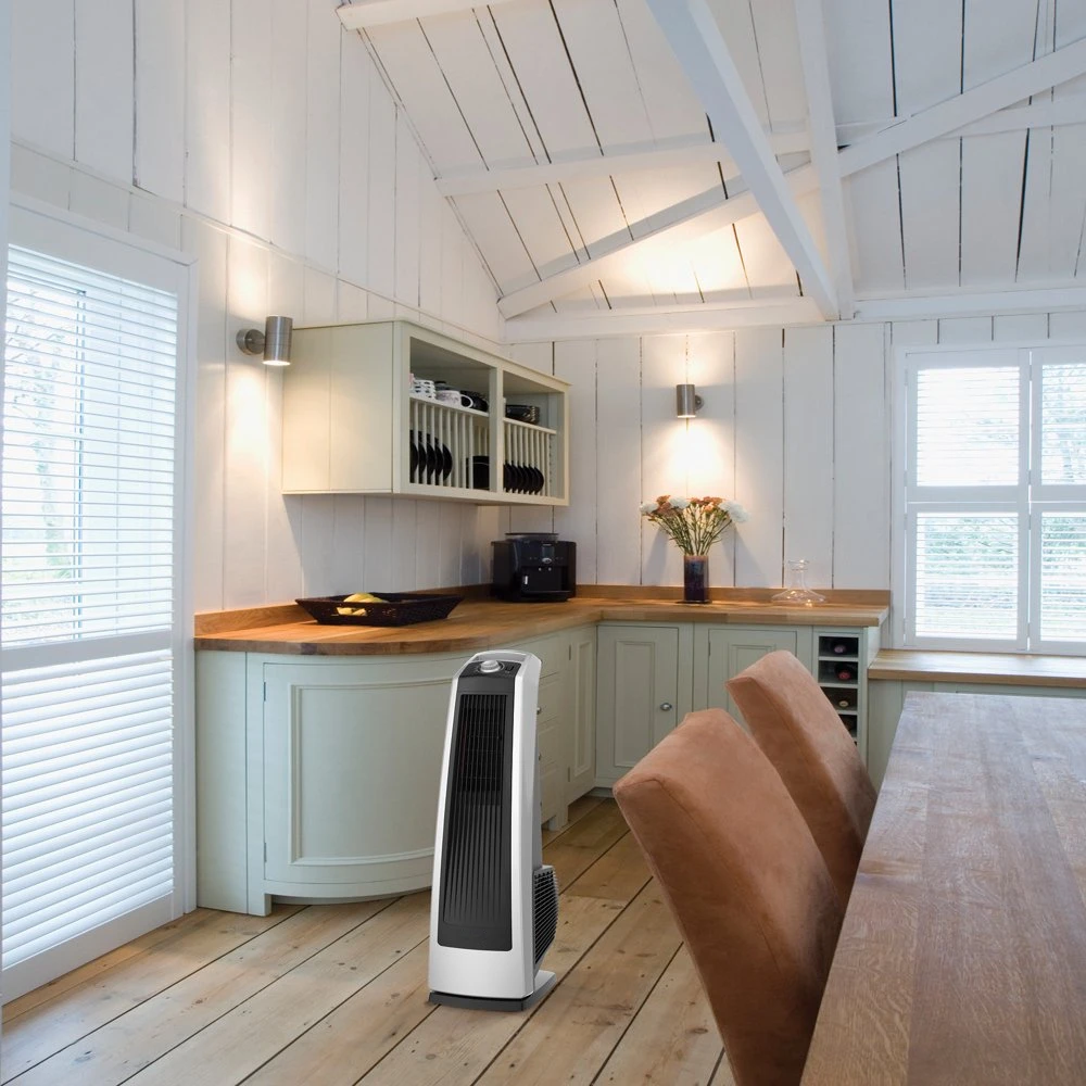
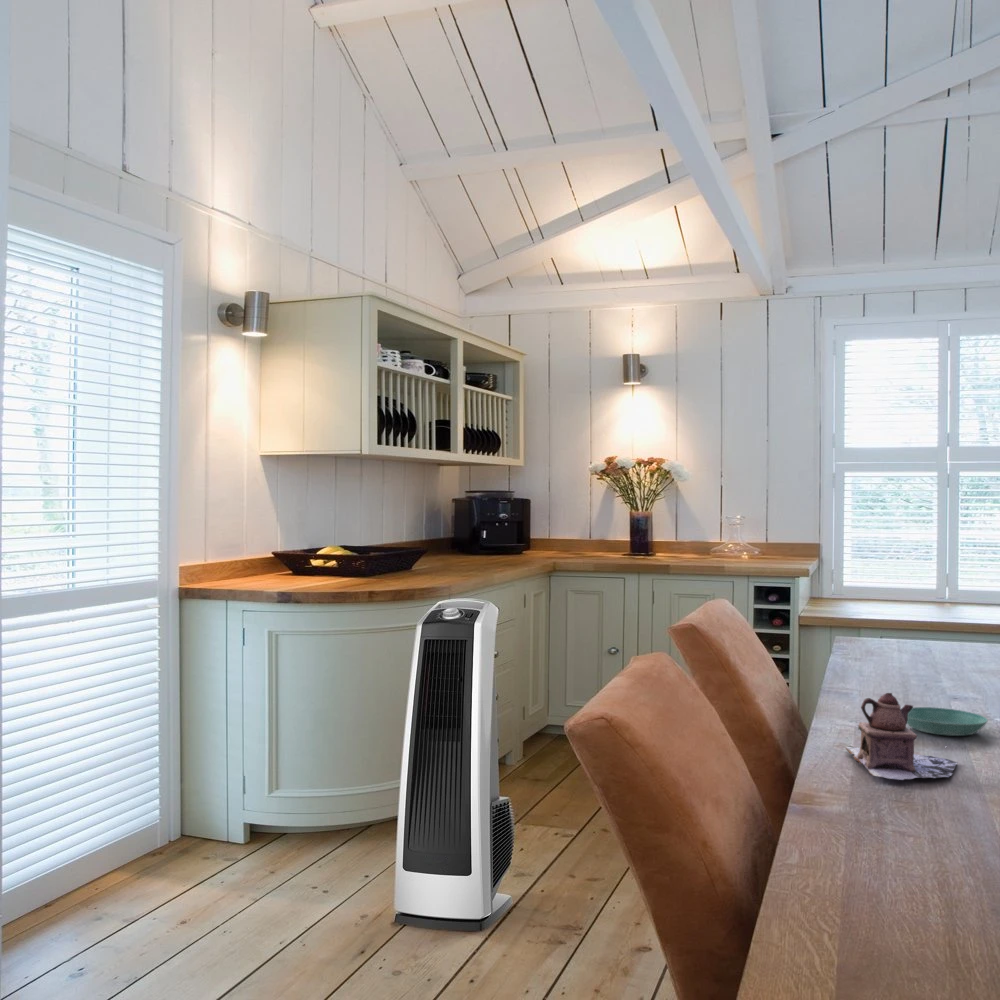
+ saucer (942, 722)
+ teapot (892, 730)
